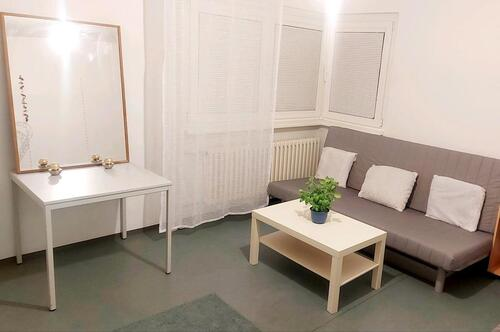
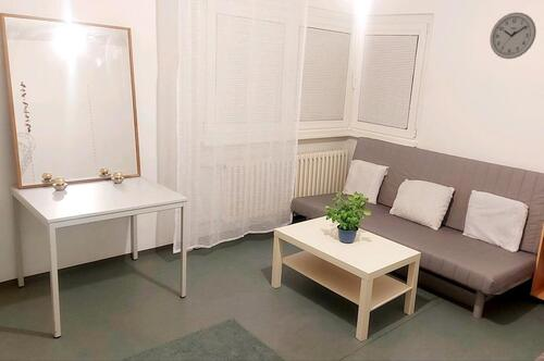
+ wall clock (511, 36)
